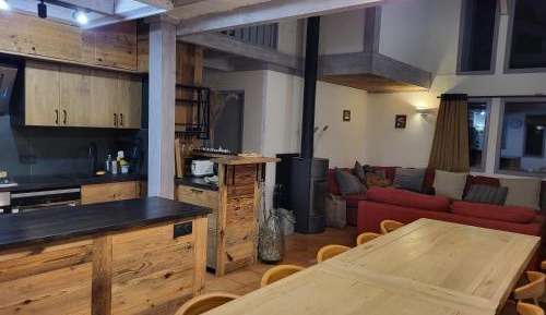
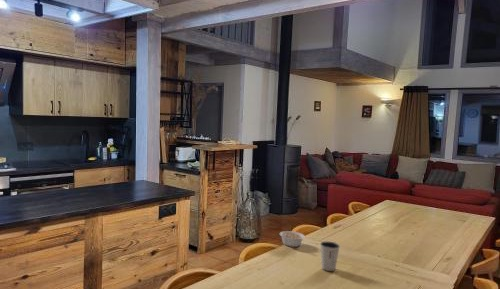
+ legume (292, 238)
+ dixie cup (329, 256)
